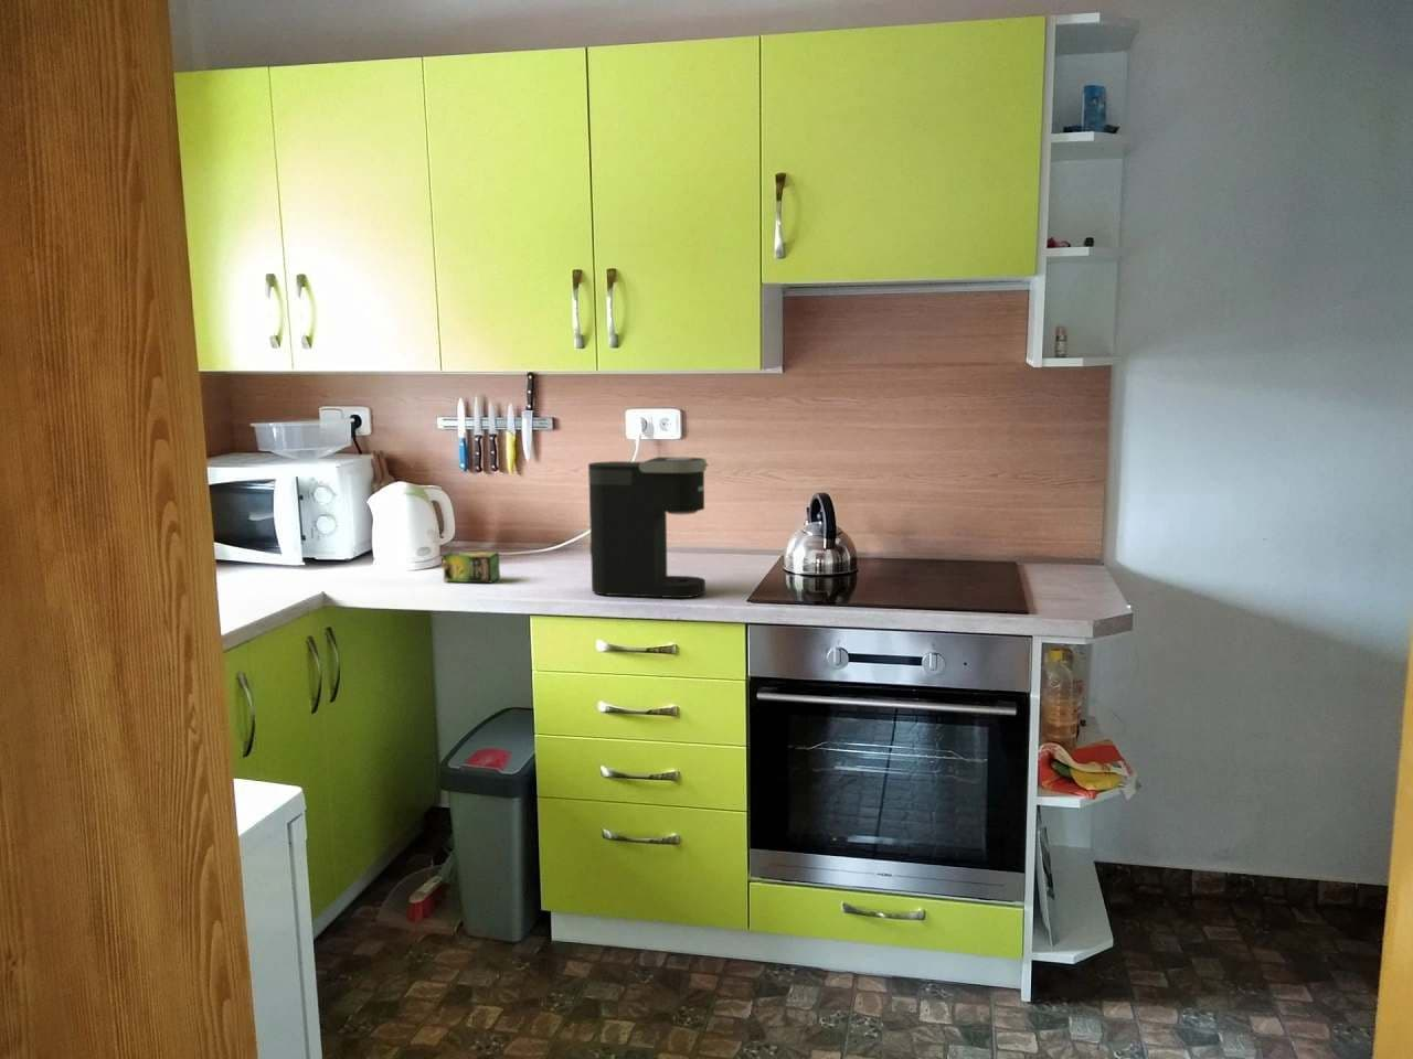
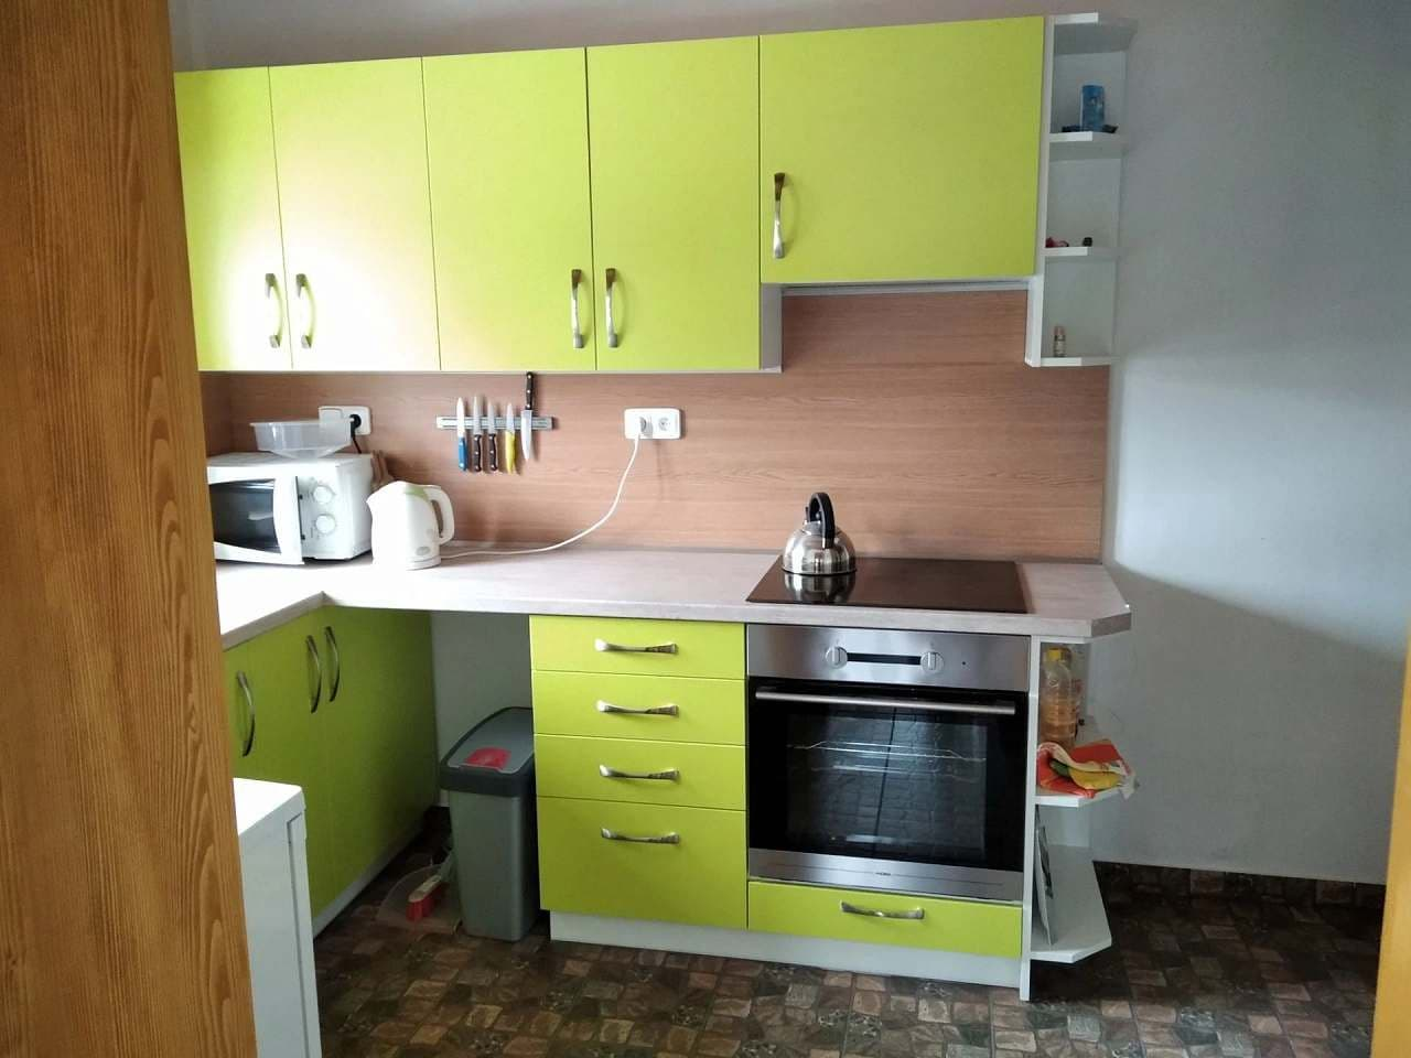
- coffee maker (648, 525)
- tea box (472, 566)
